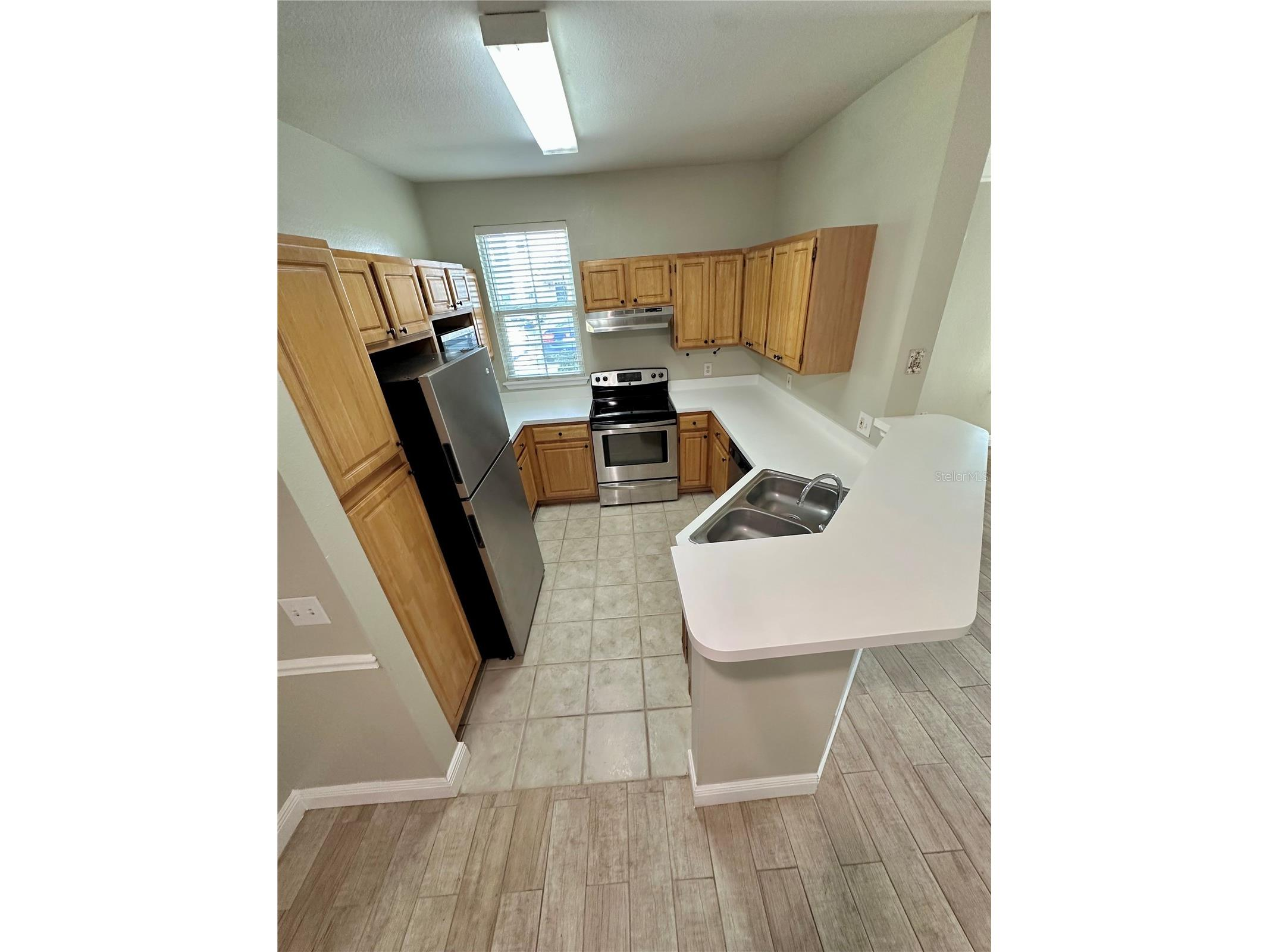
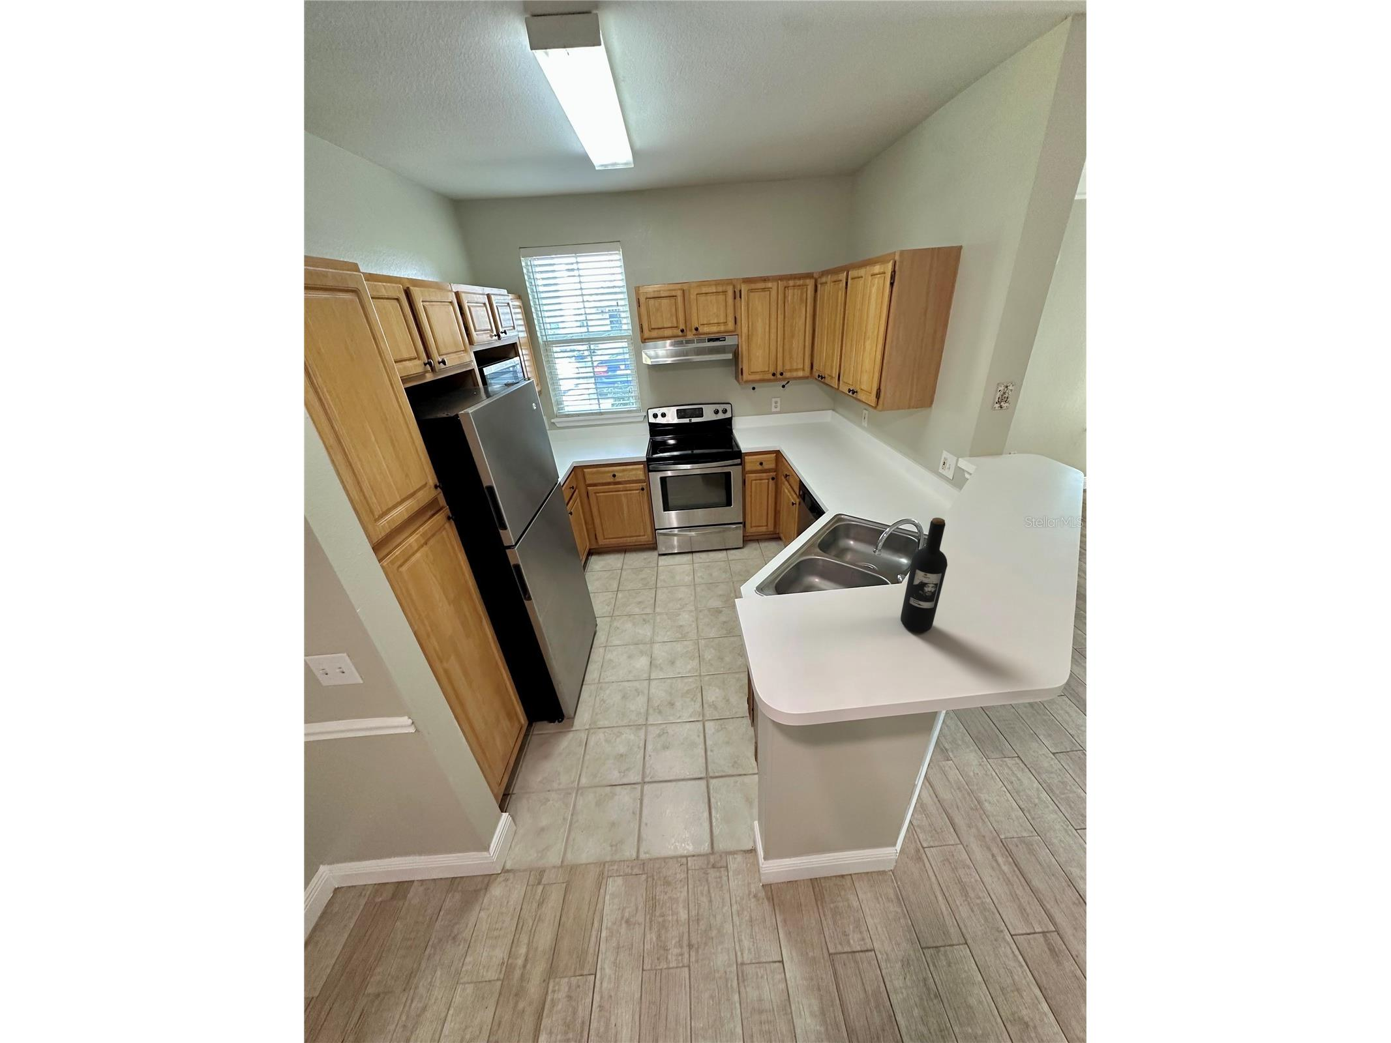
+ wine bottle (926, 575)
